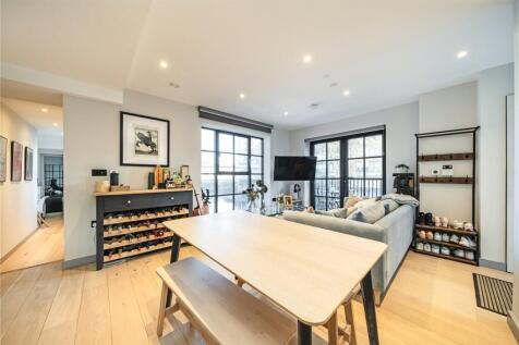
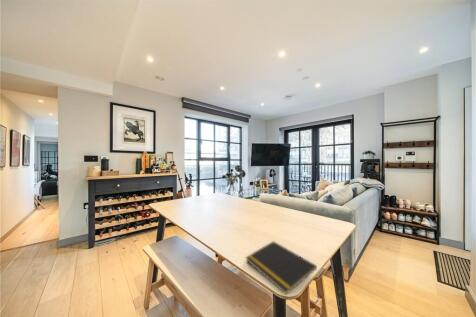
+ notepad (278, 262)
